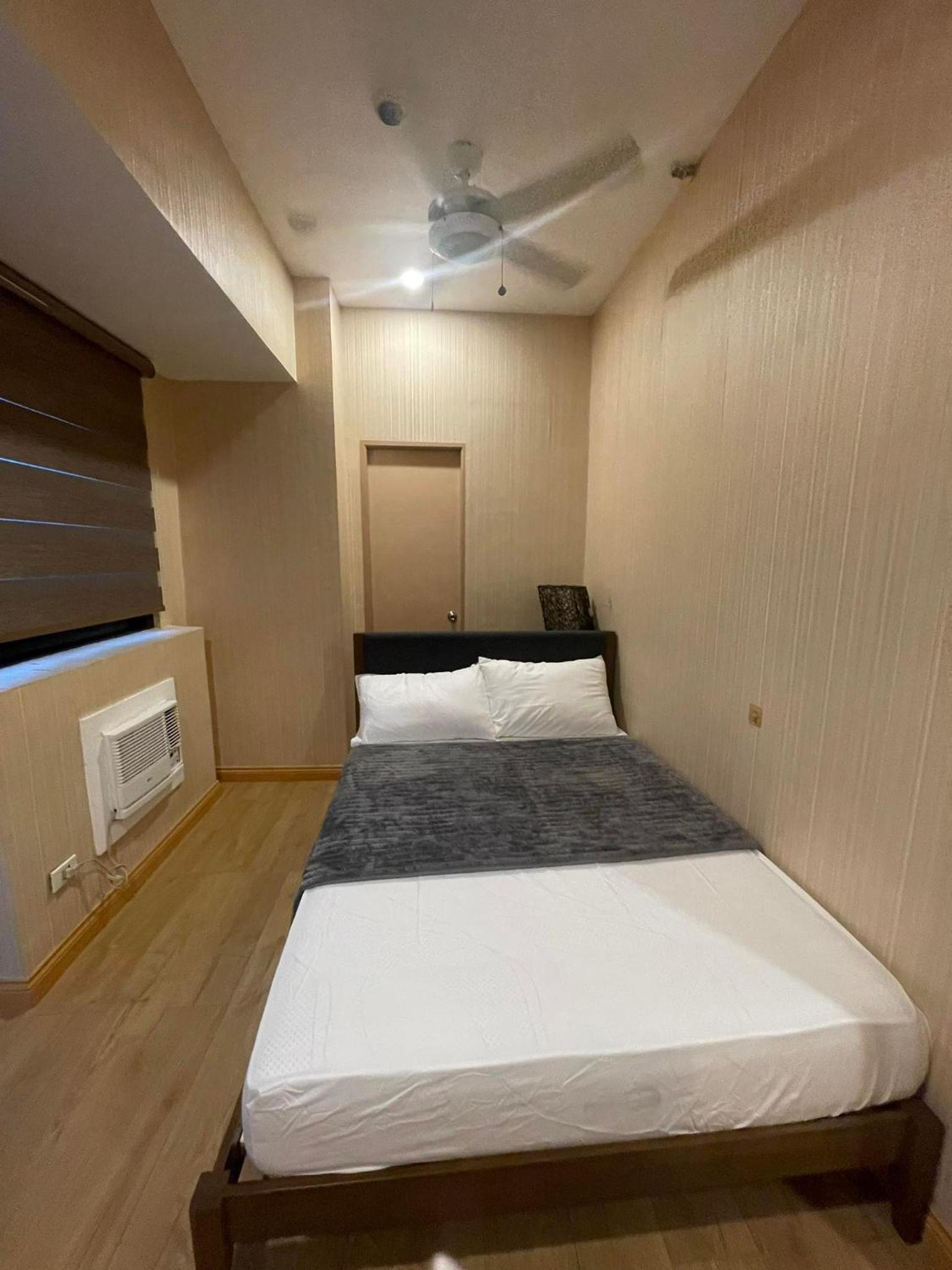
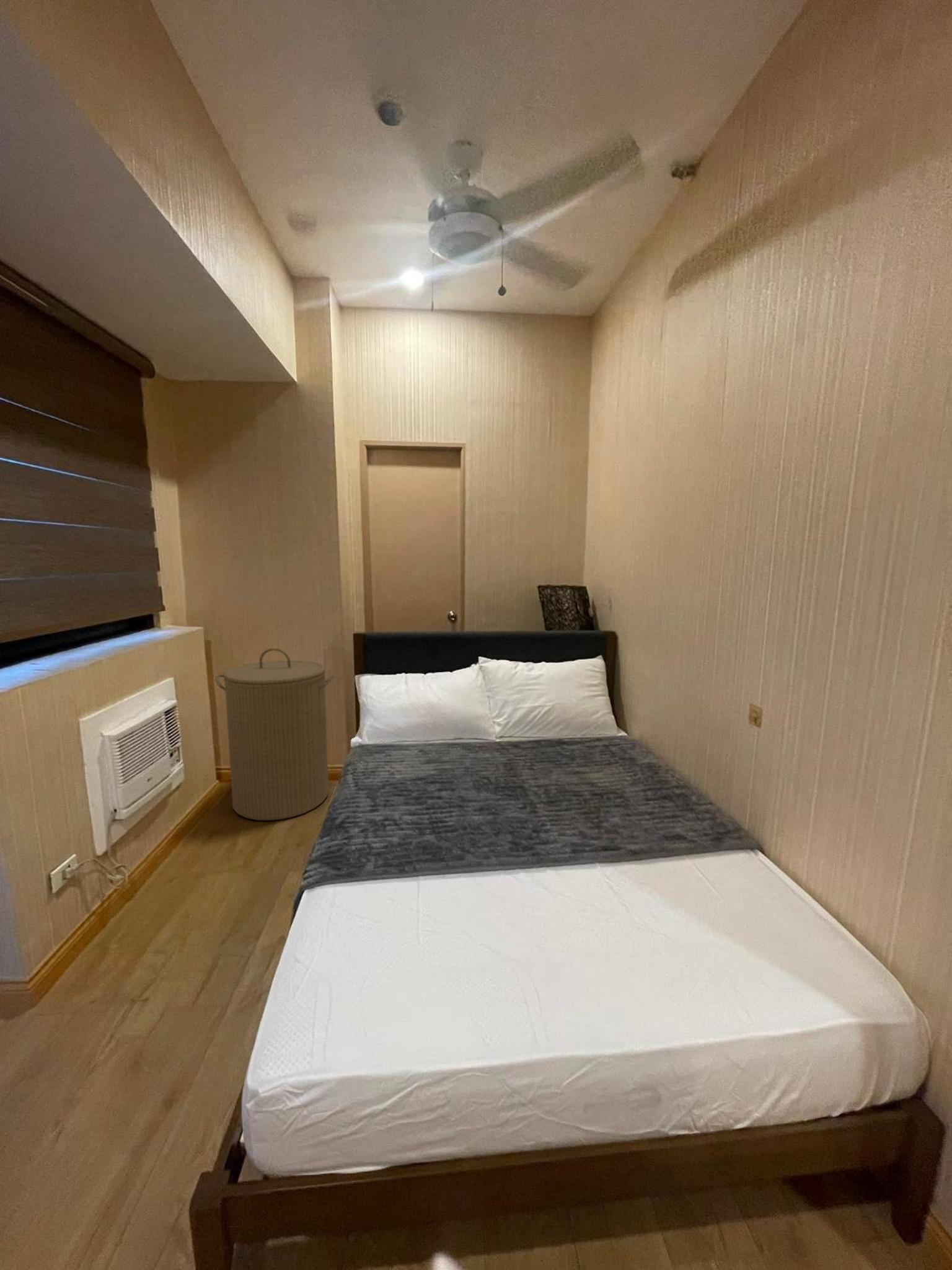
+ laundry hamper (278, 724)
